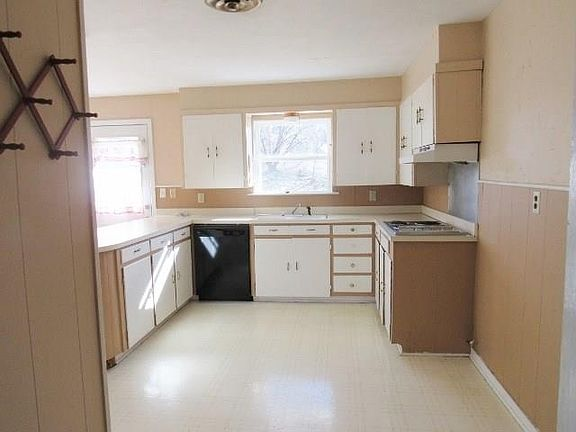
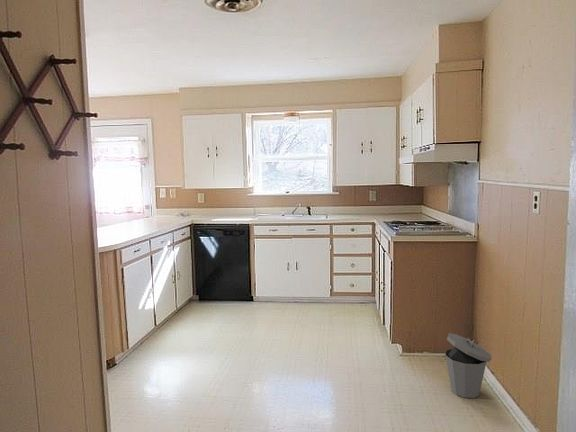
+ trash can (467, 364)
